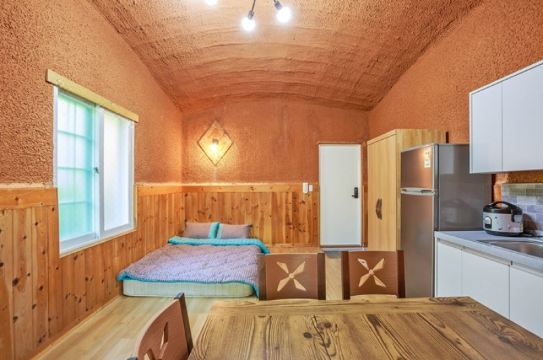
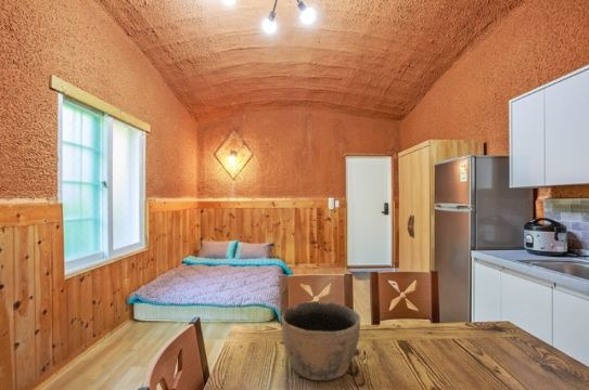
+ bowl (320, 338)
